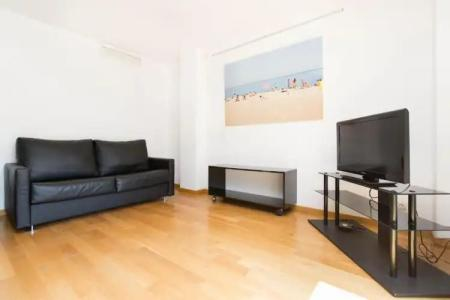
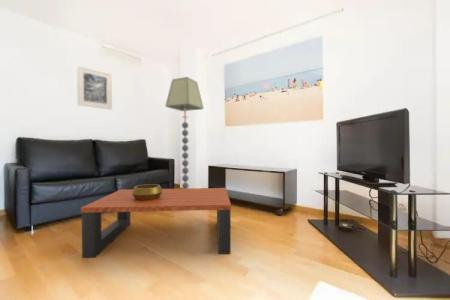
+ floor lamp (185, 141)
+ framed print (95, 88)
+ coffee table (167, 210)
+ decorative bowl (147, 191)
